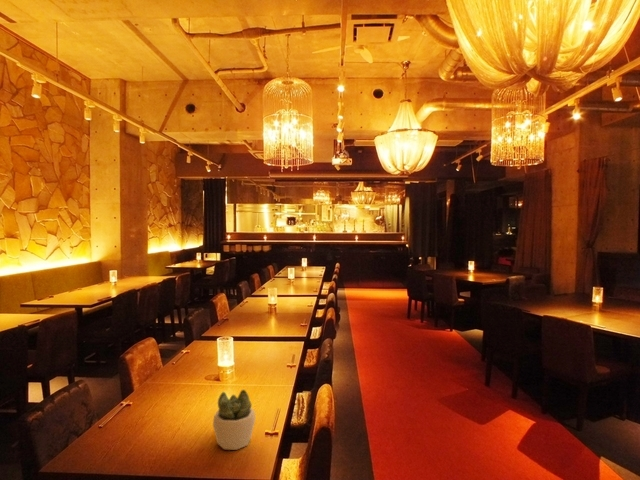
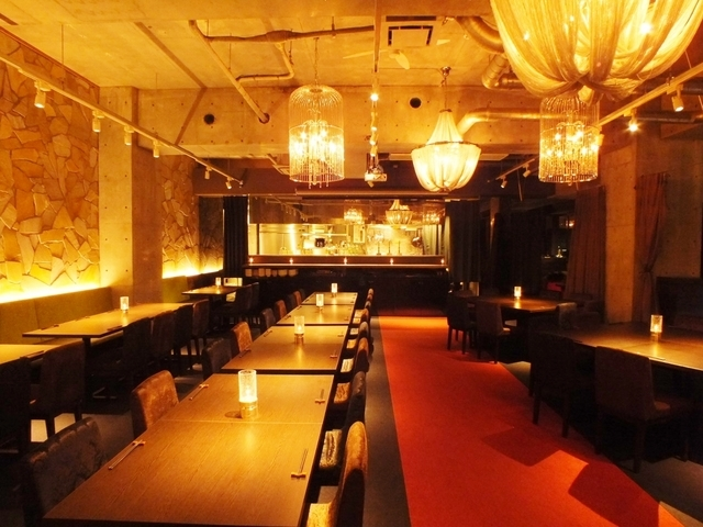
- succulent plant (234, 418)
